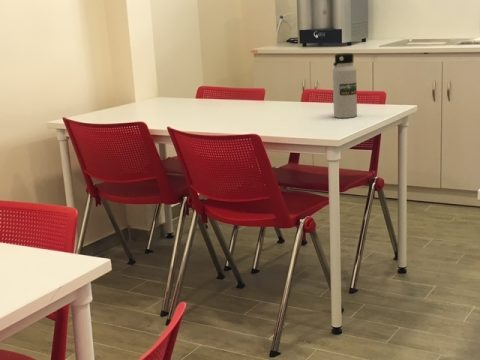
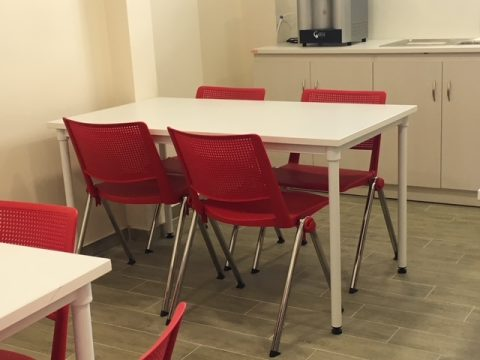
- water bottle (344, 85)
